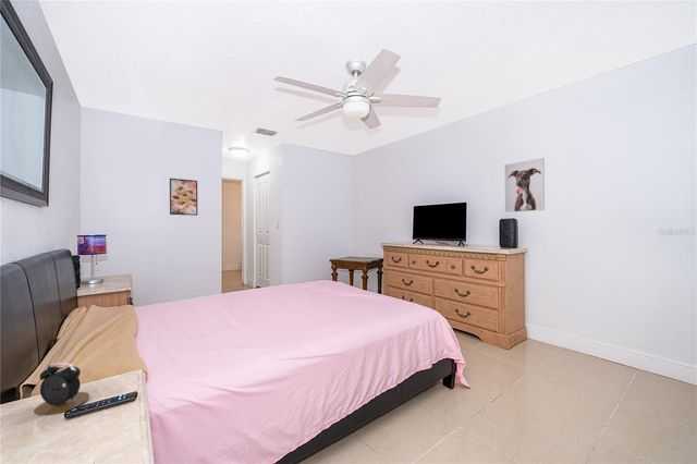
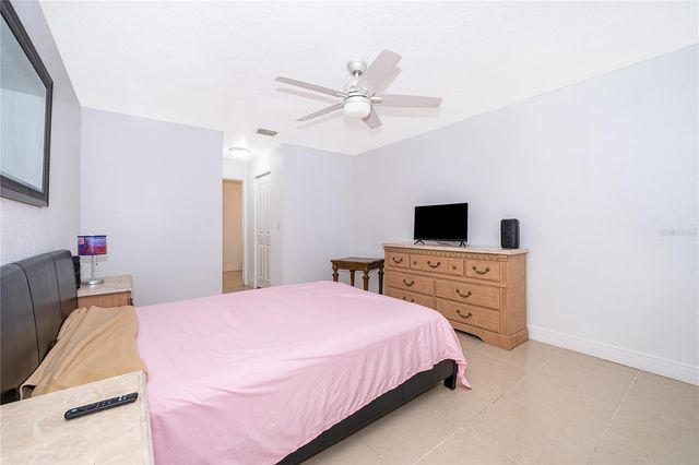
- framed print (183, 197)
- alarm clock (62, 382)
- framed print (523, 186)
